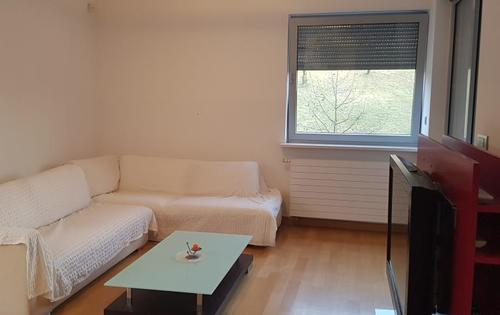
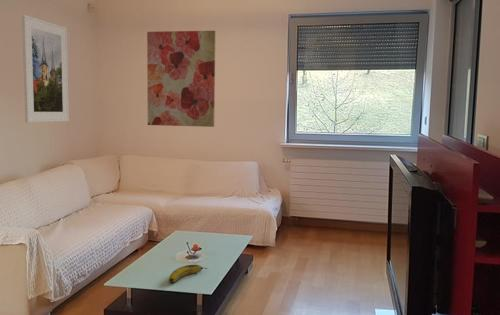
+ fruit (187, 273)
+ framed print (47, 72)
+ wall art (180, 79)
